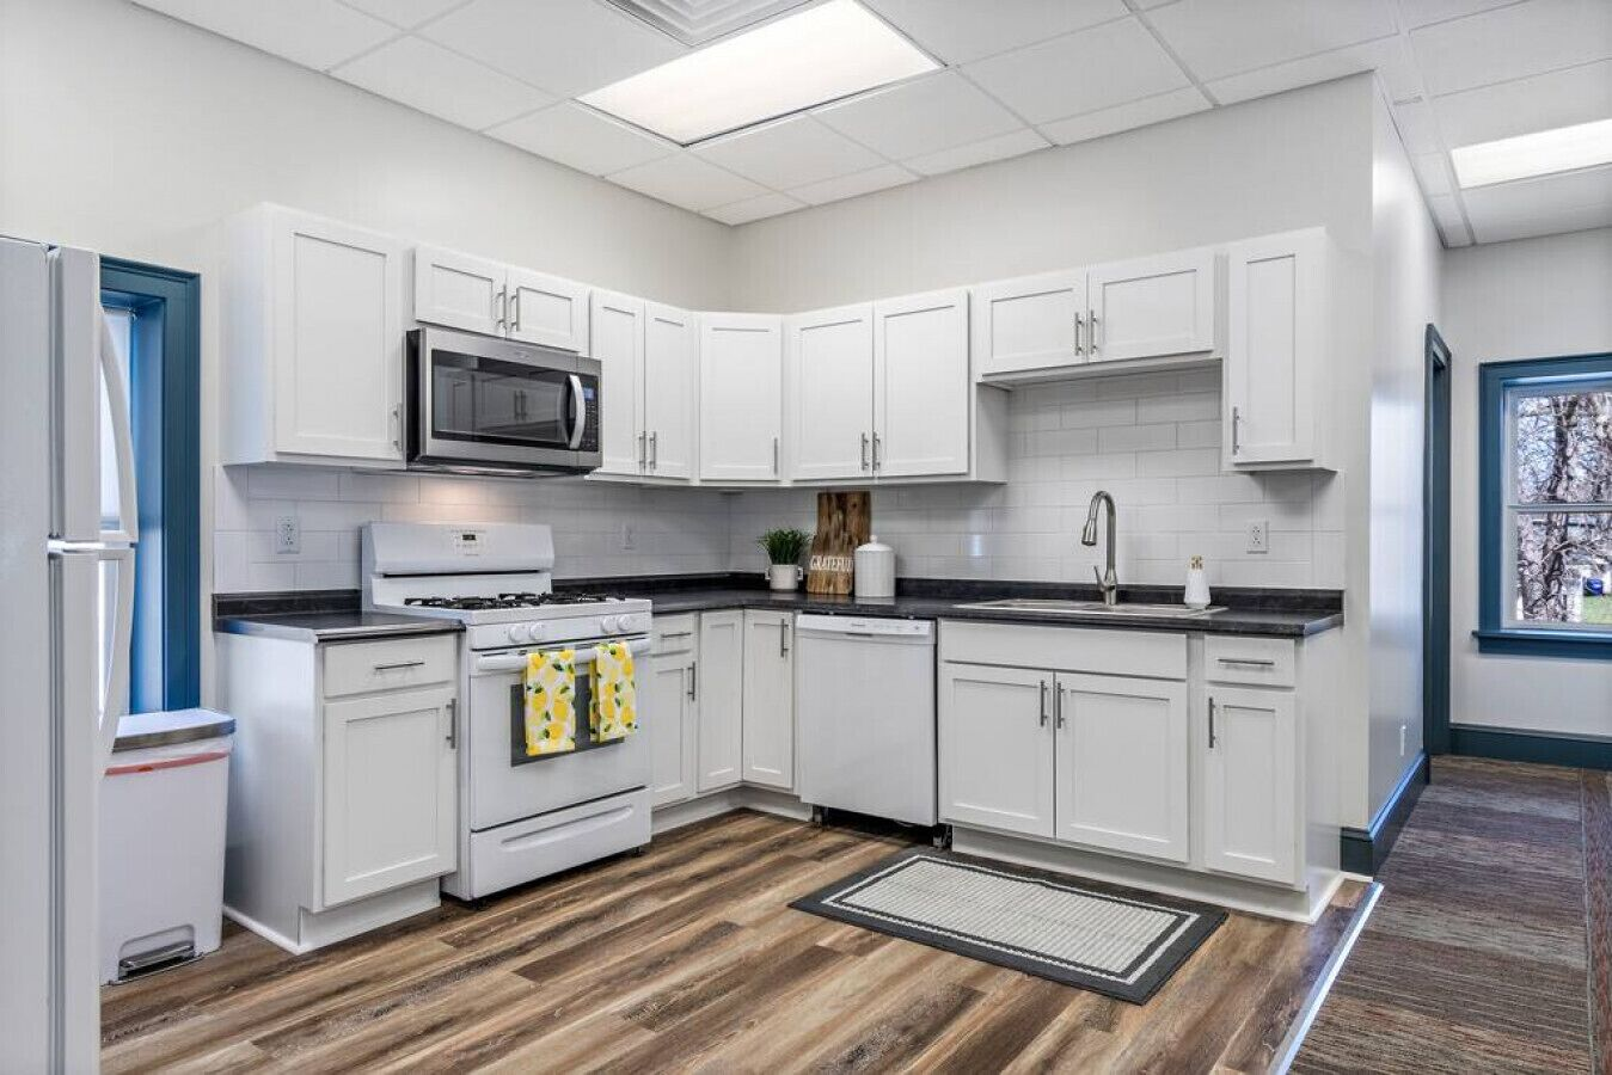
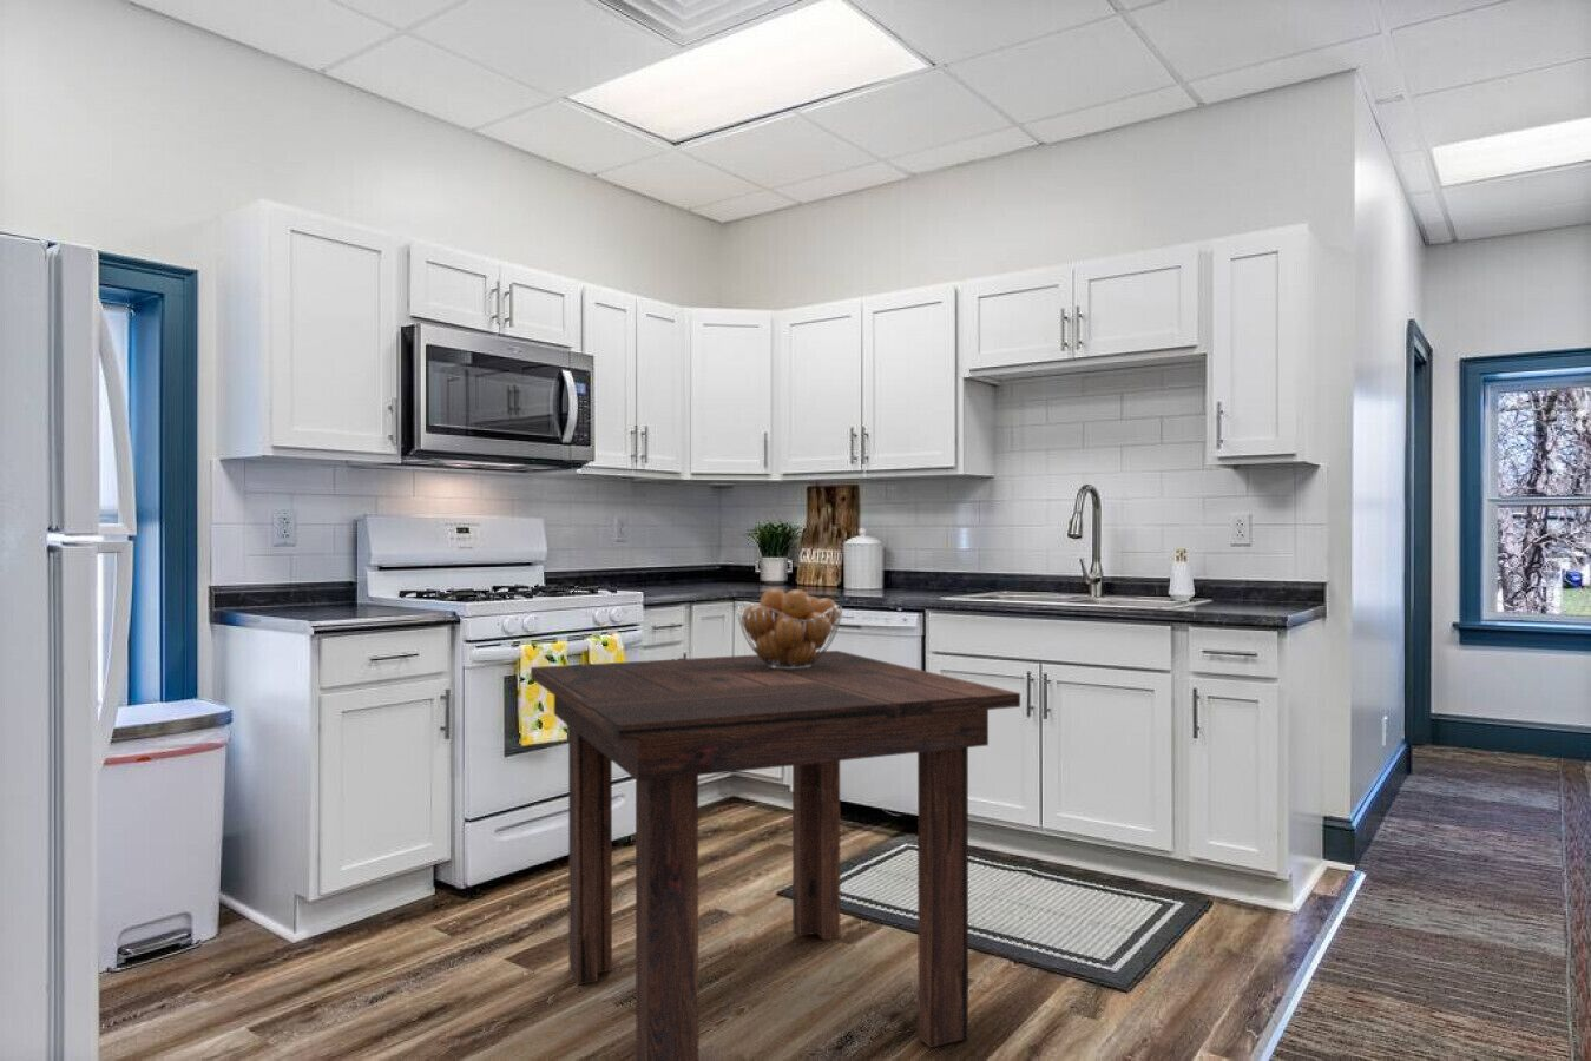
+ fruit basket (789, 626)
+ dining table (793, 840)
